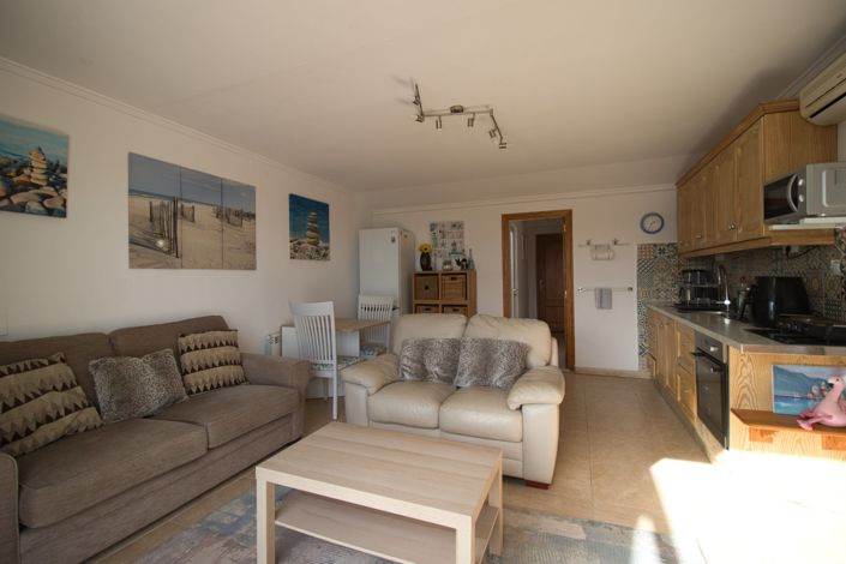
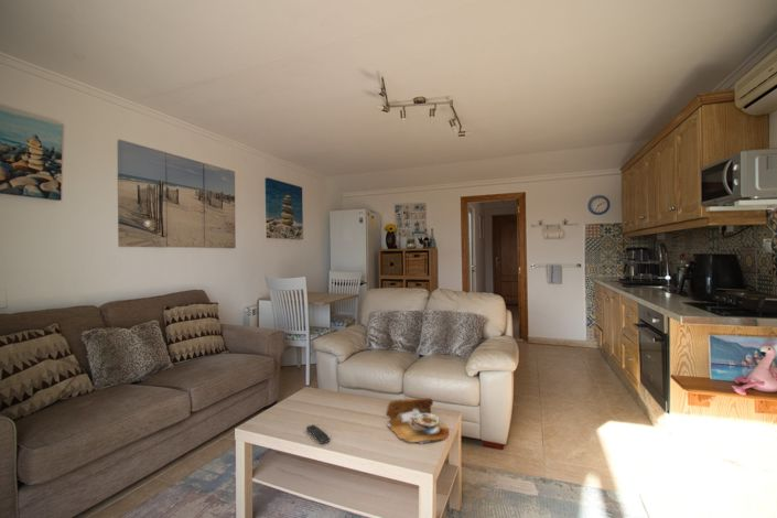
+ soup bowl (418, 418)
+ remote control (316, 432)
